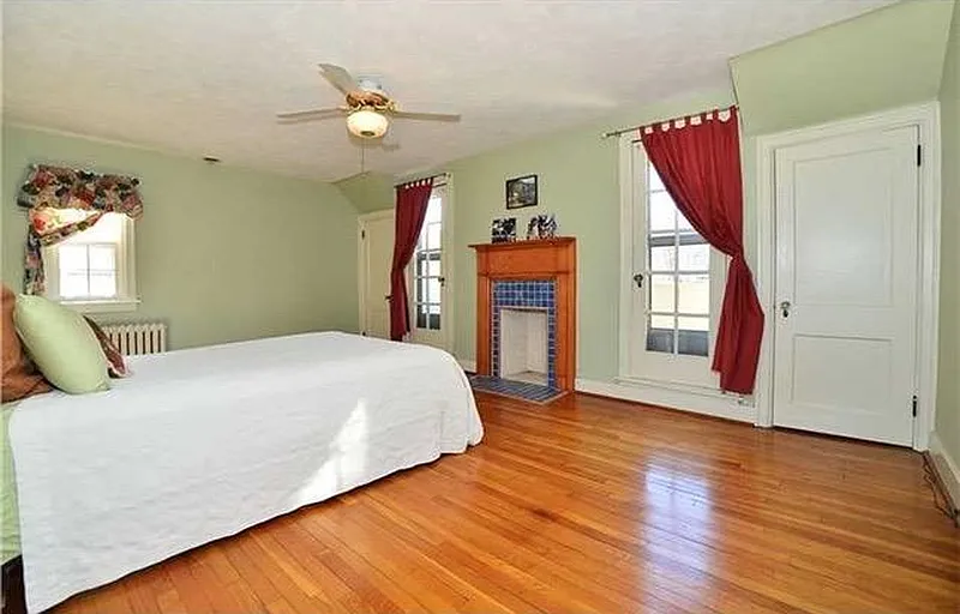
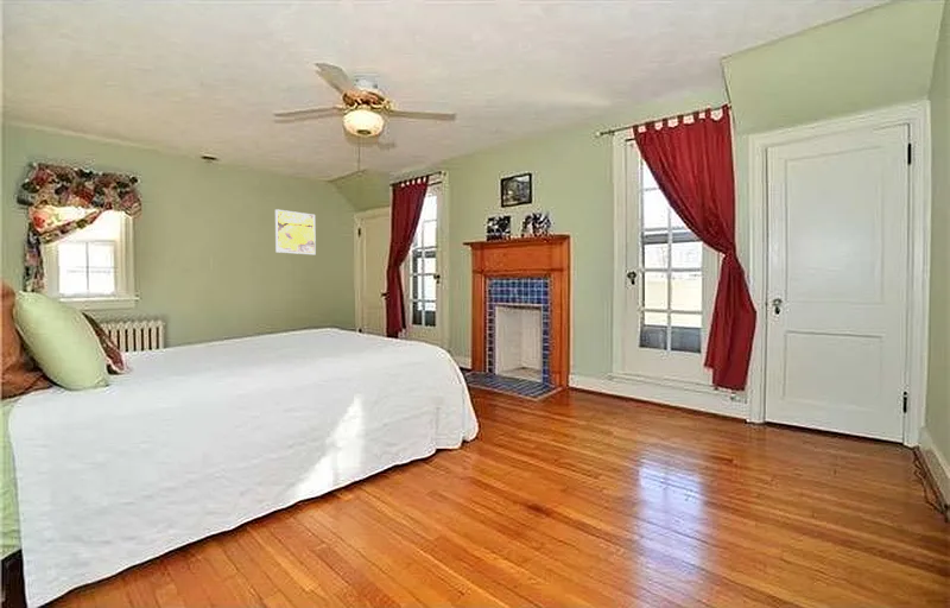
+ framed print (296, 233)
